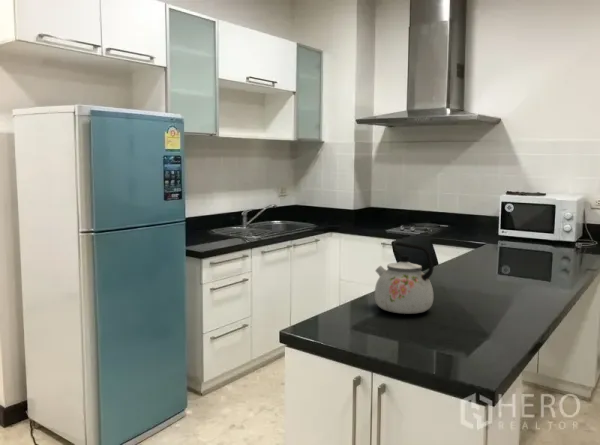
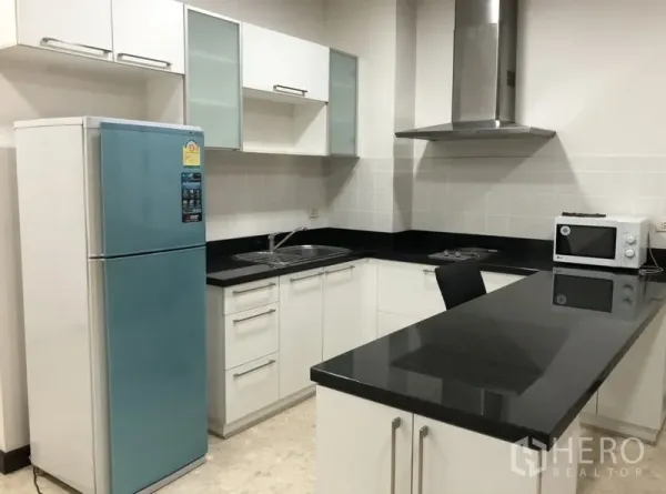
- kettle (403, 276)
